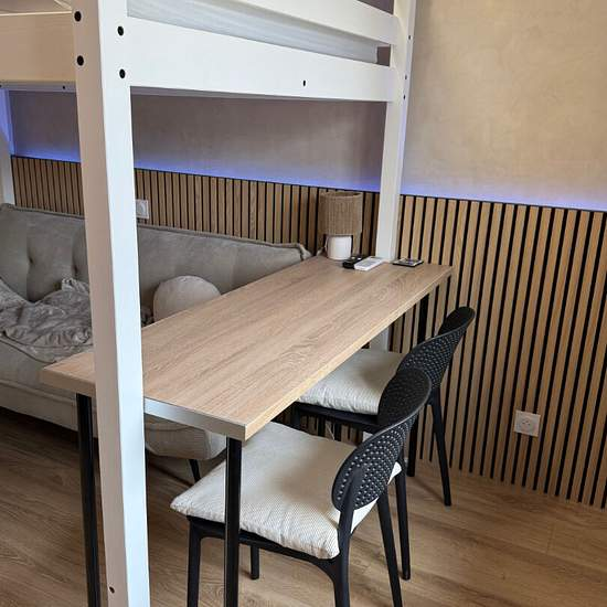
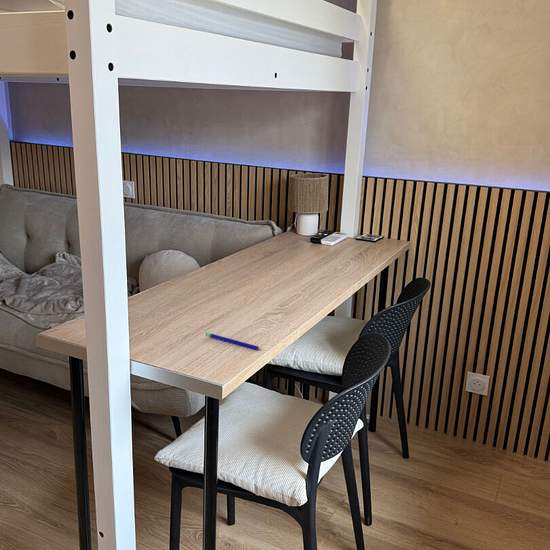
+ pen (231, 341)
